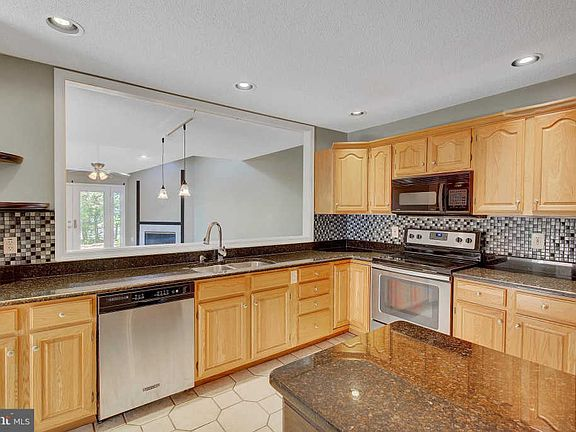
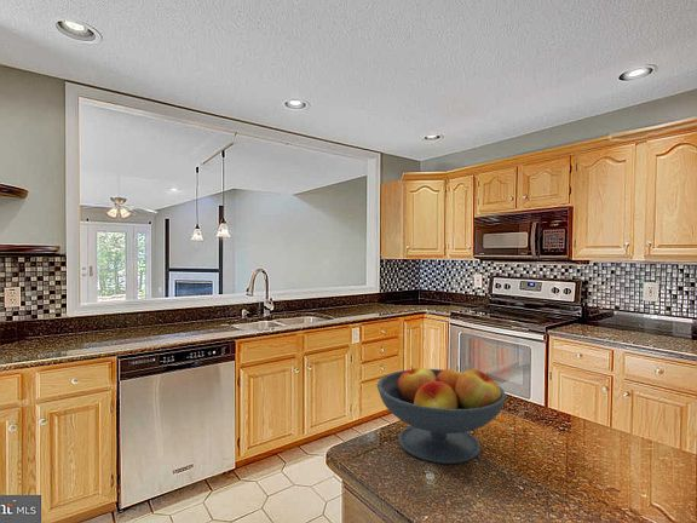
+ fruit bowl (438, 404)
